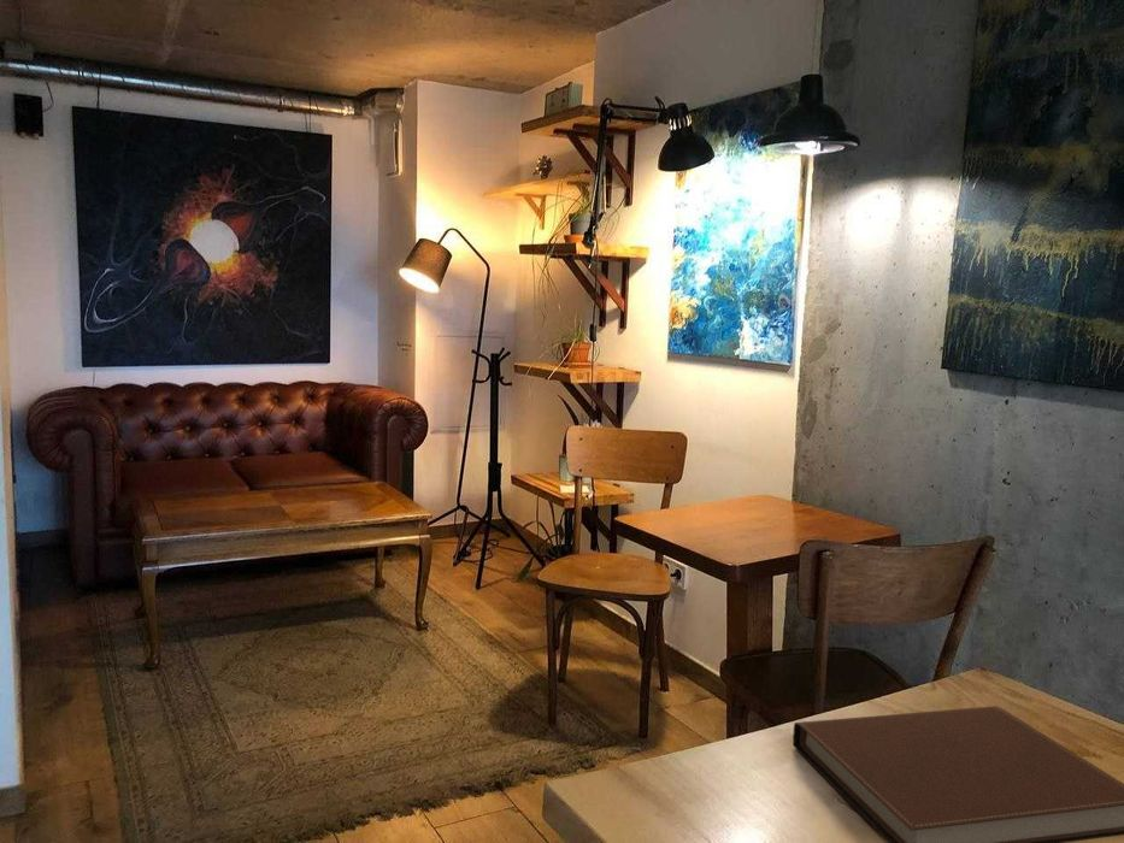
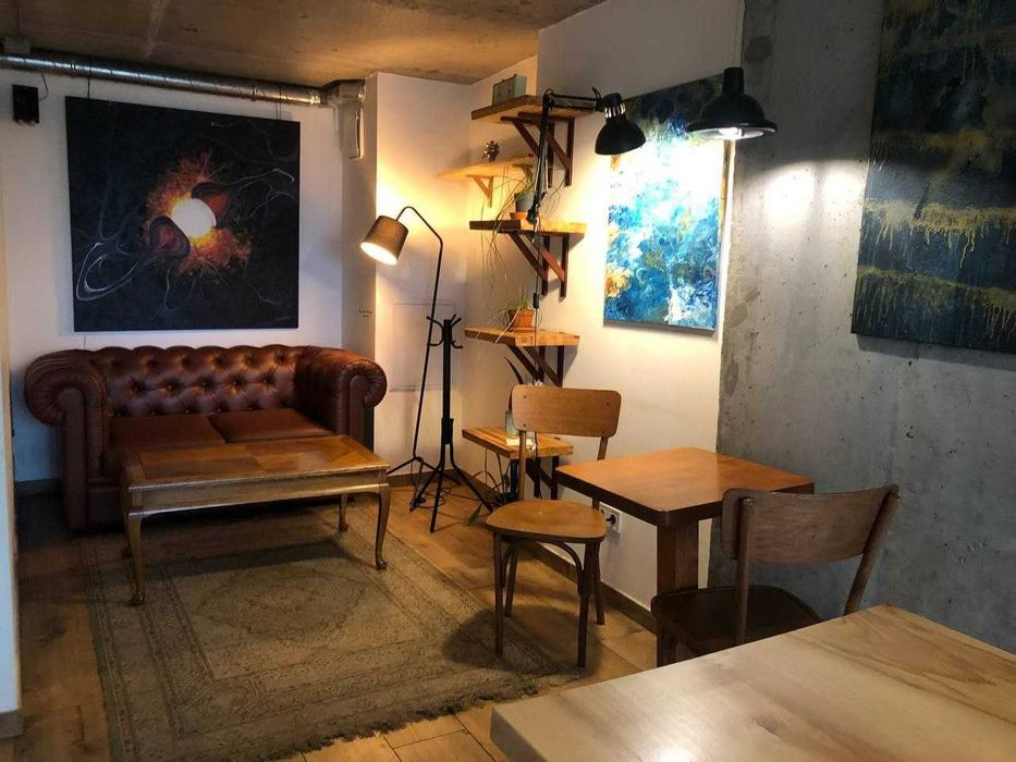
- notebook (957, 771)
